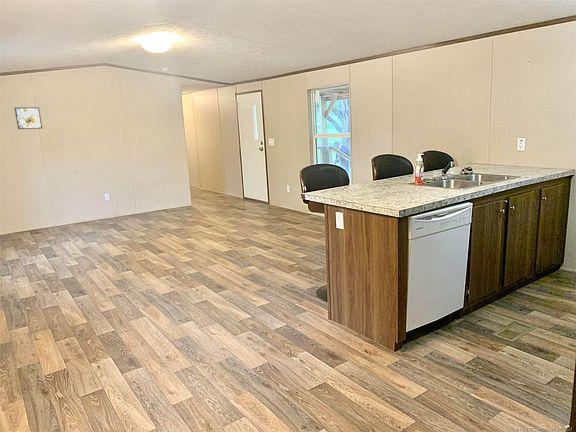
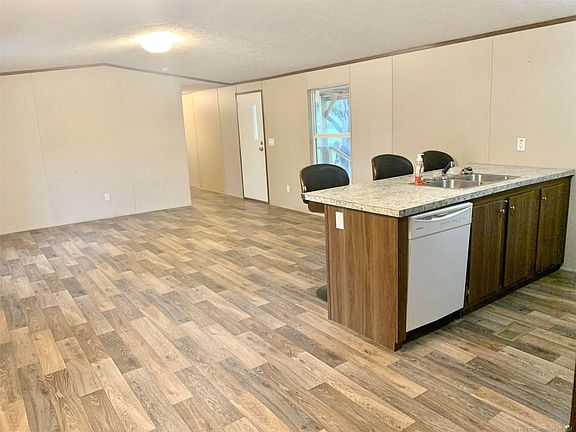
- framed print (28, 118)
